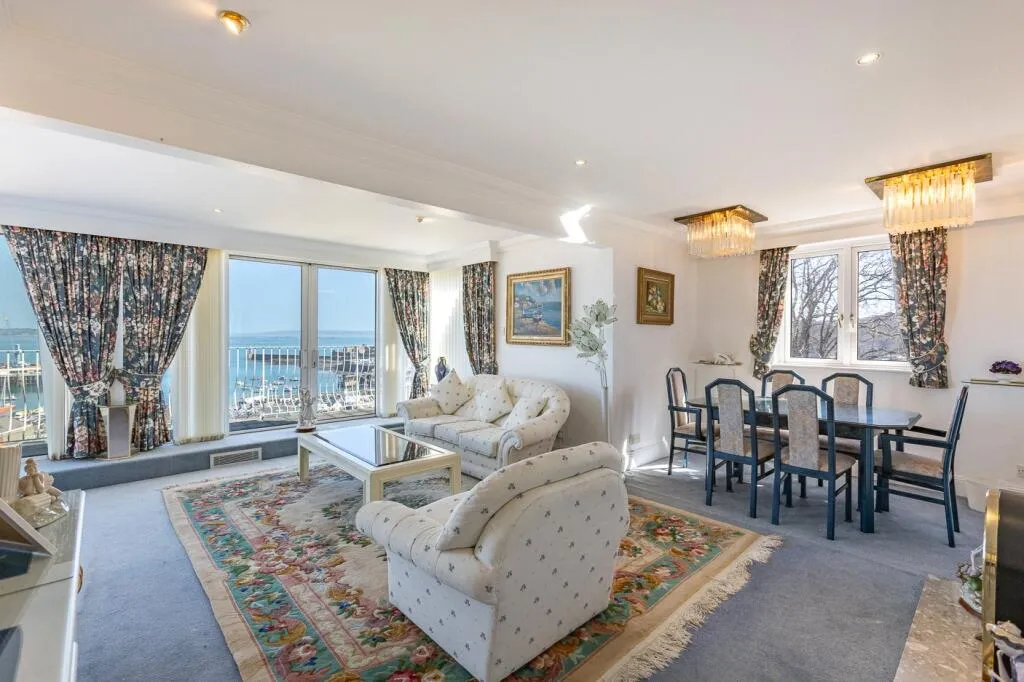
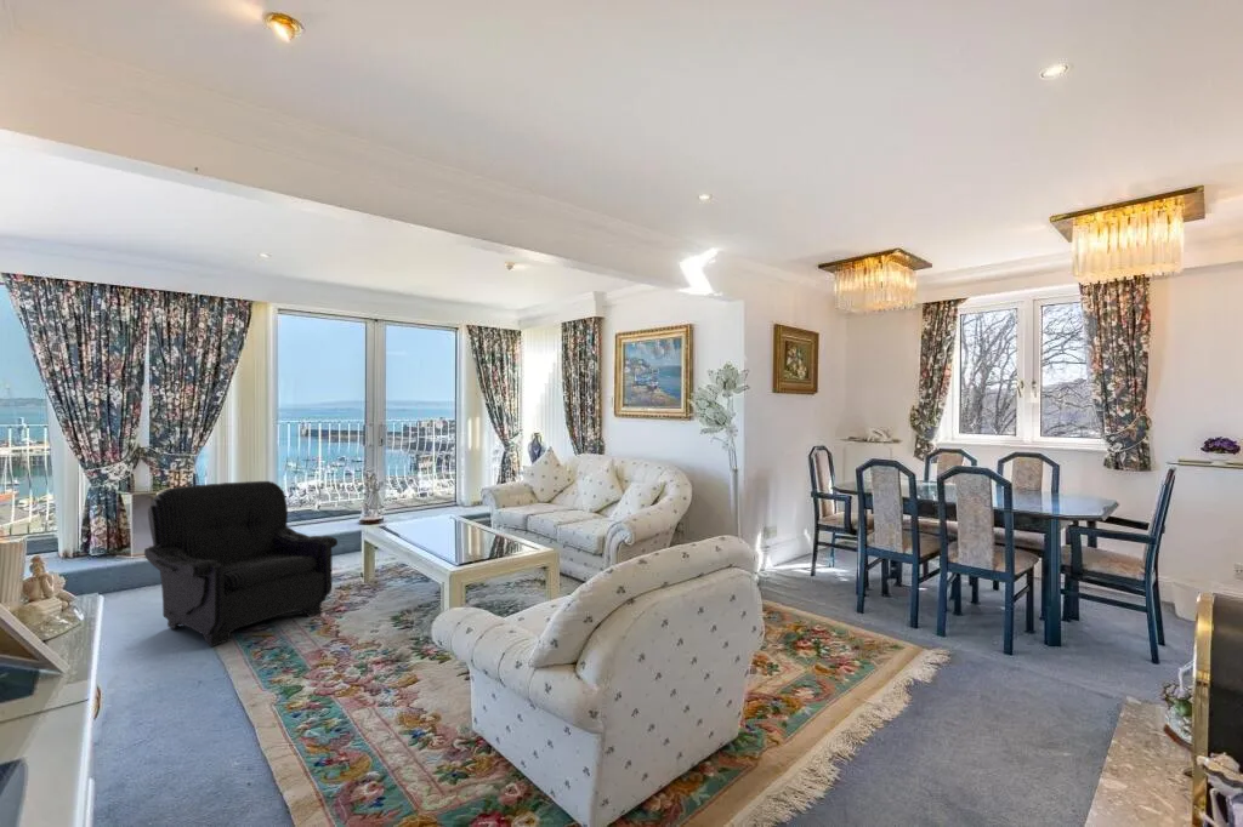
+ armchair (240, 552)
